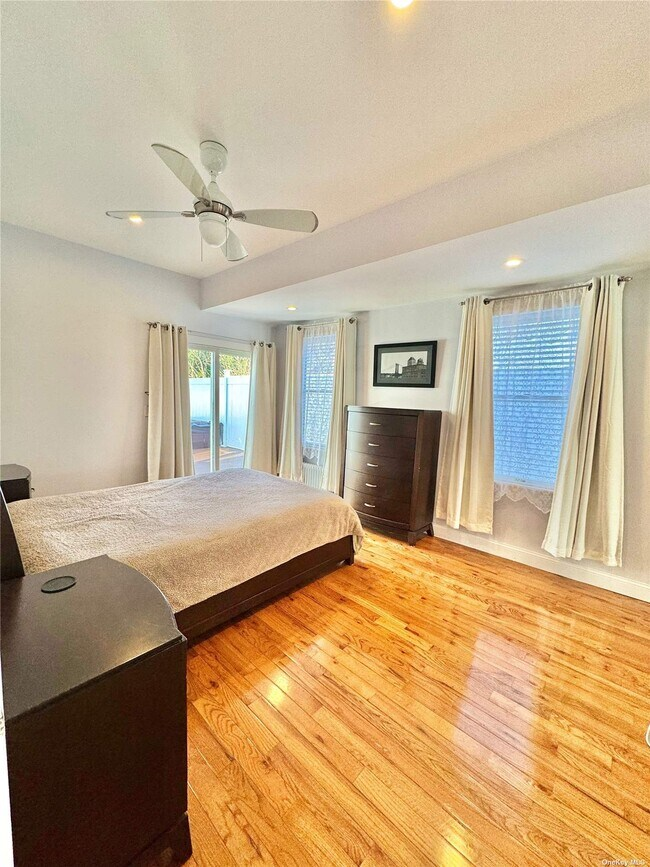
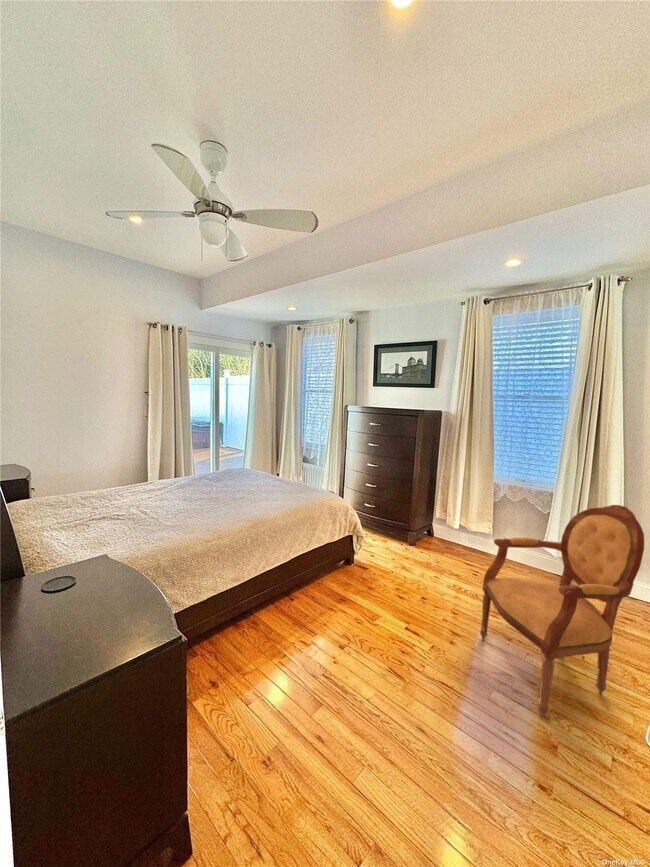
+ armchair (560, 590)
